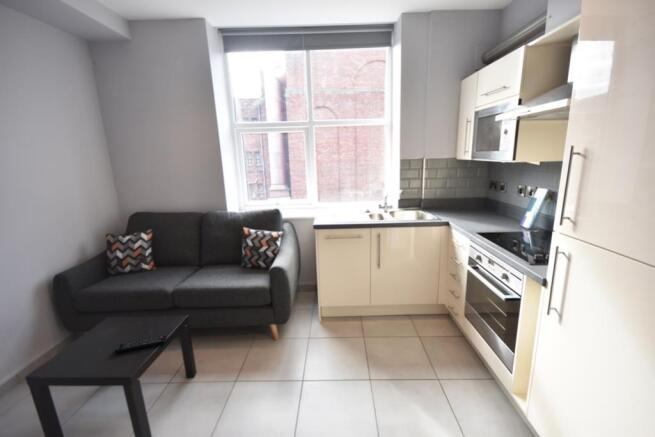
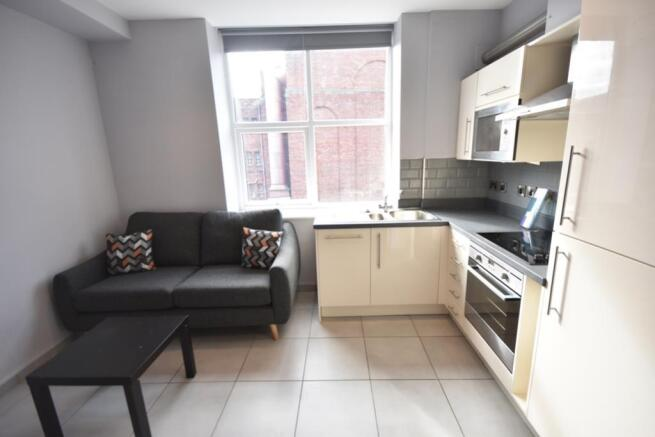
- remote control (141, 344)
